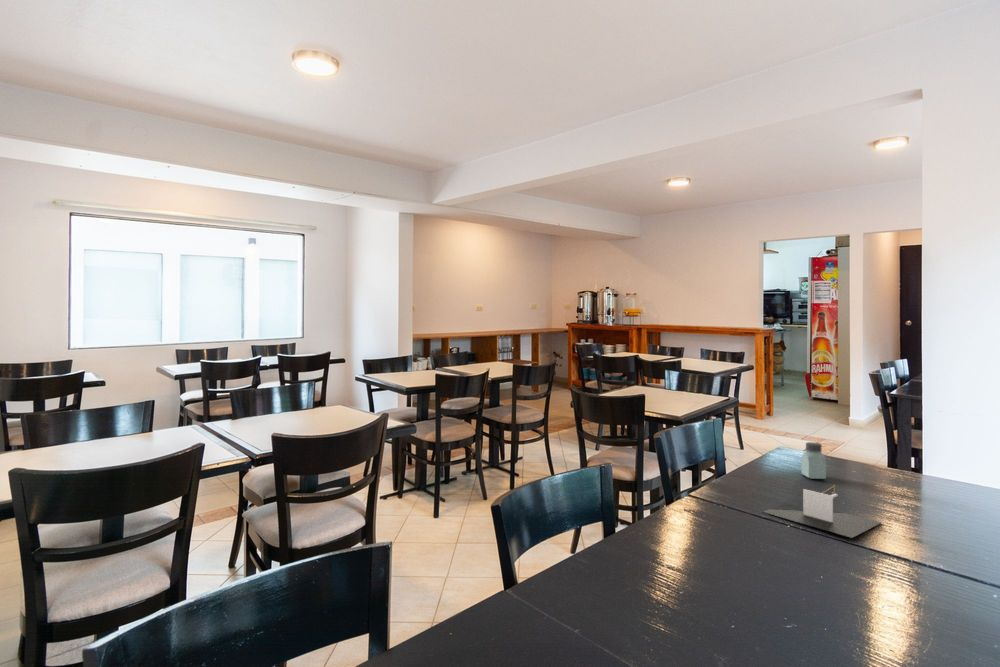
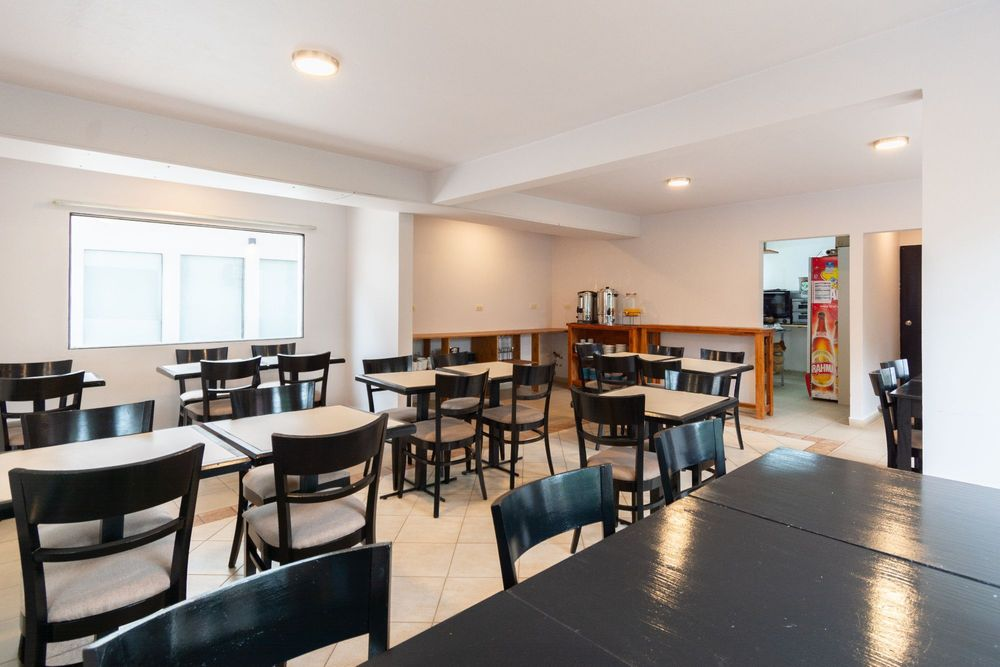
- napkin holder (820, 499)
- saltshaker (813, 460)
